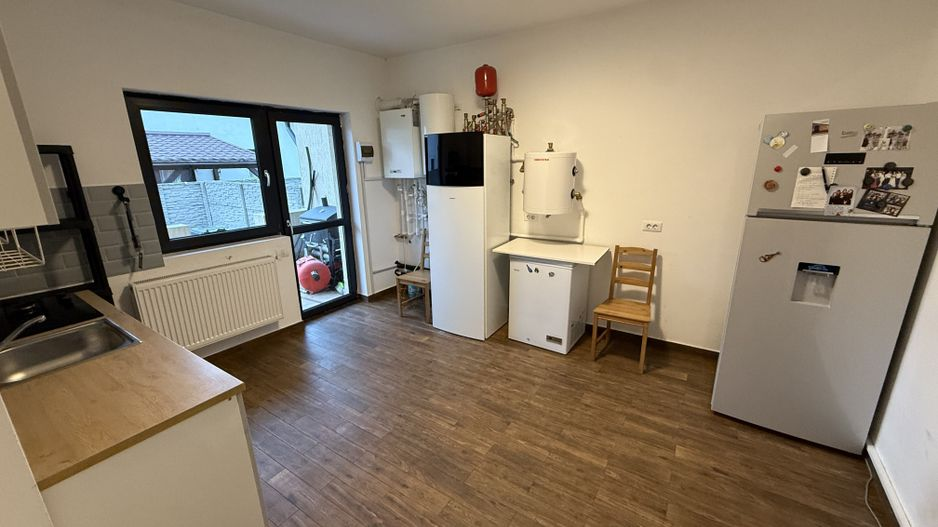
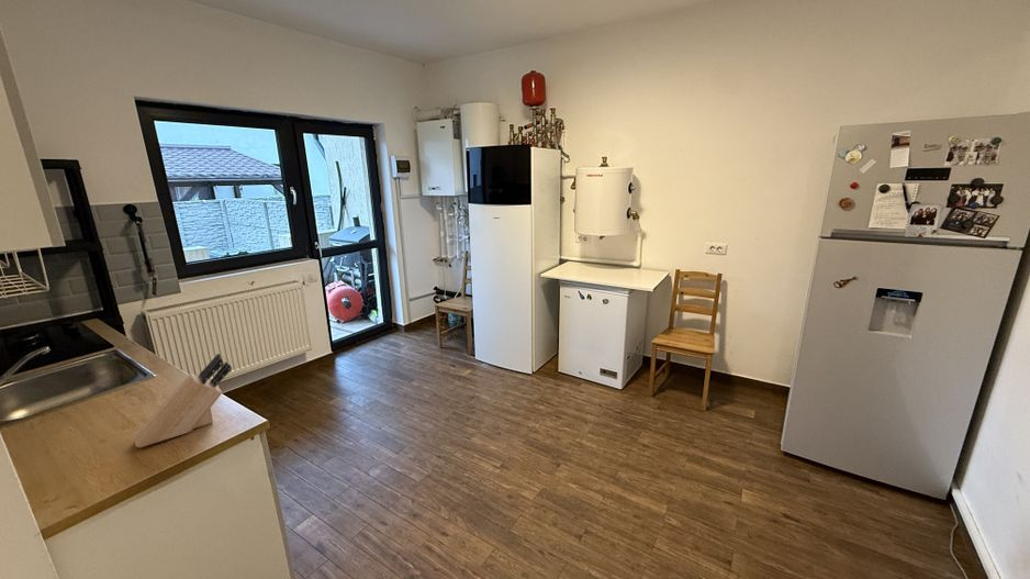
+ knife block (183, 396)
